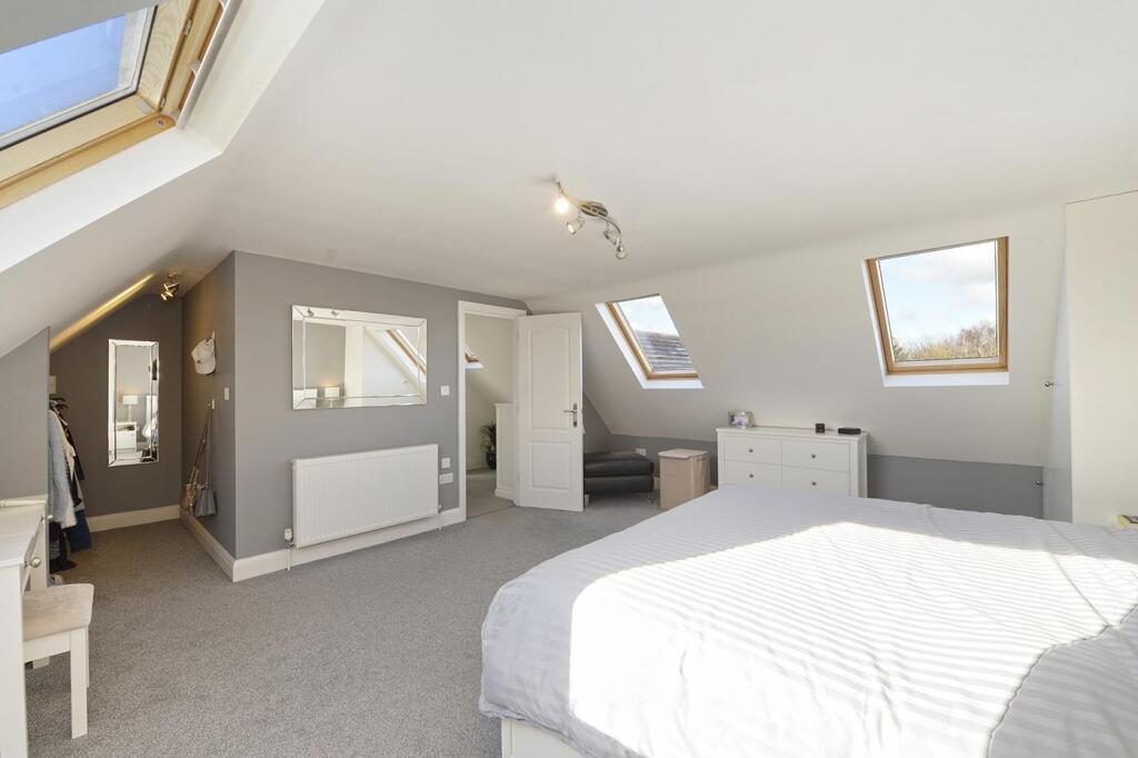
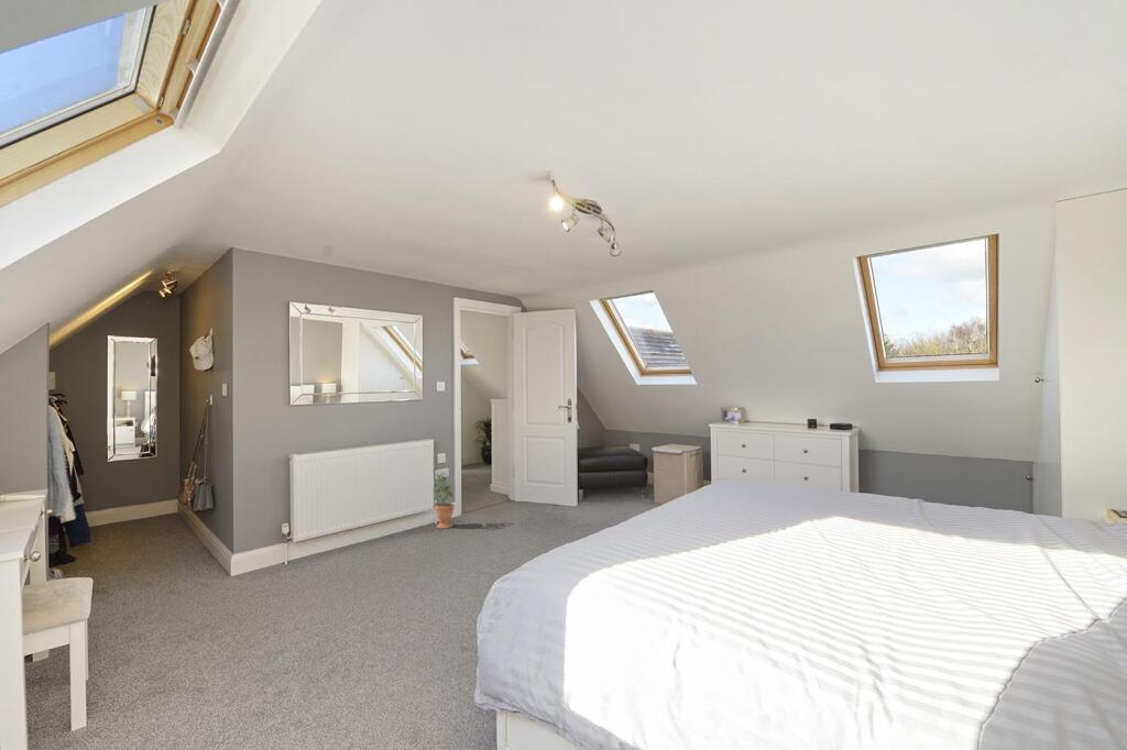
+ potted plant (442, 499)
